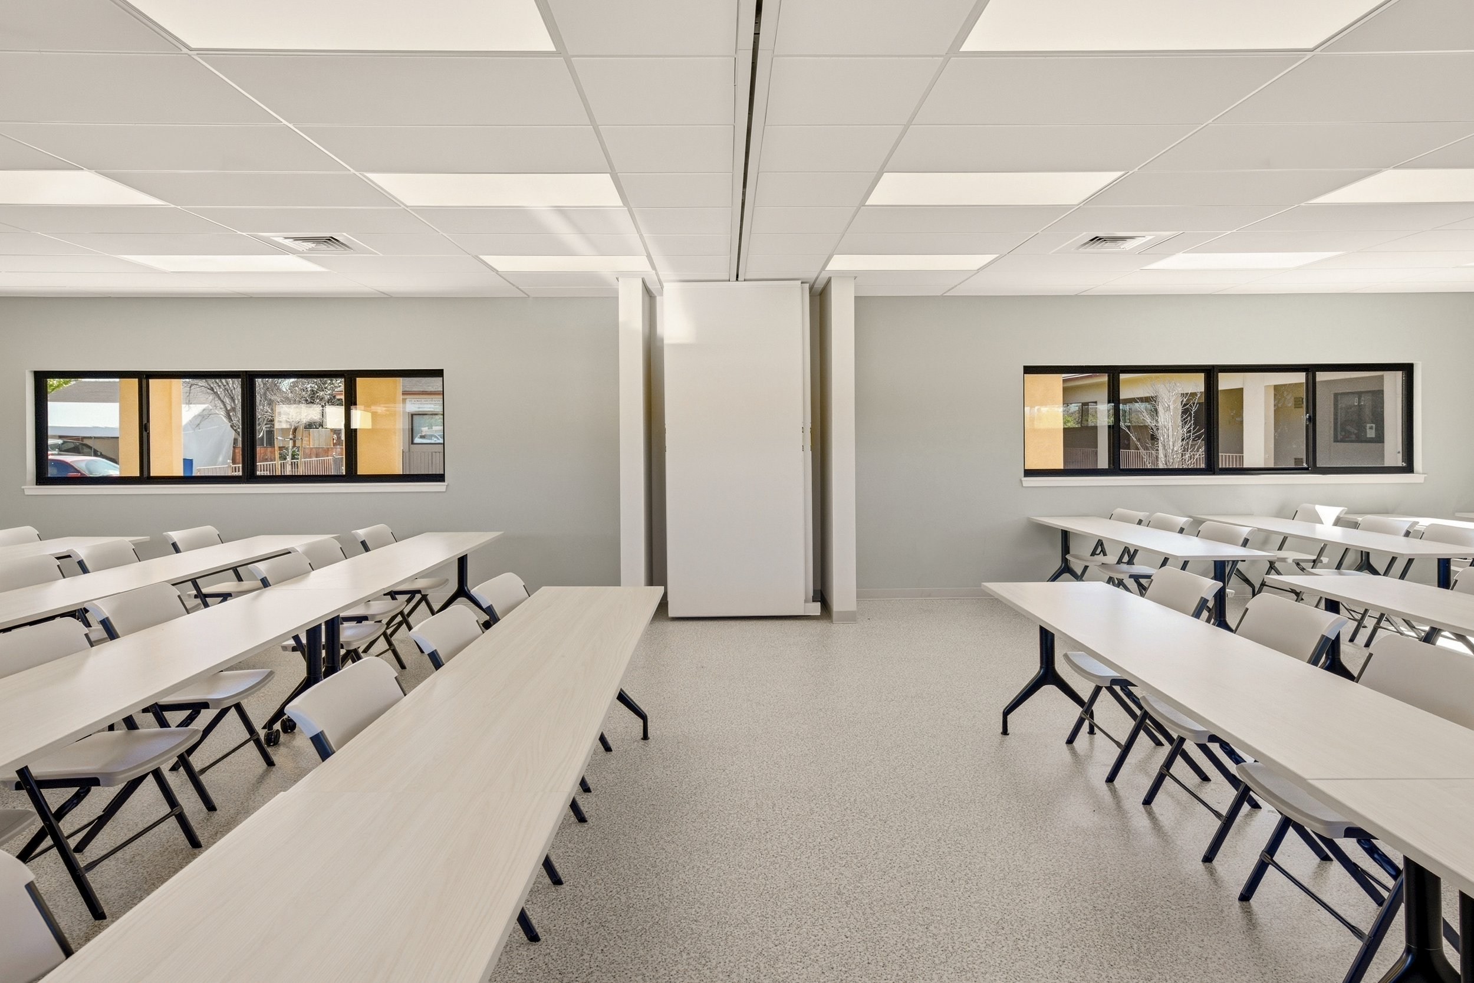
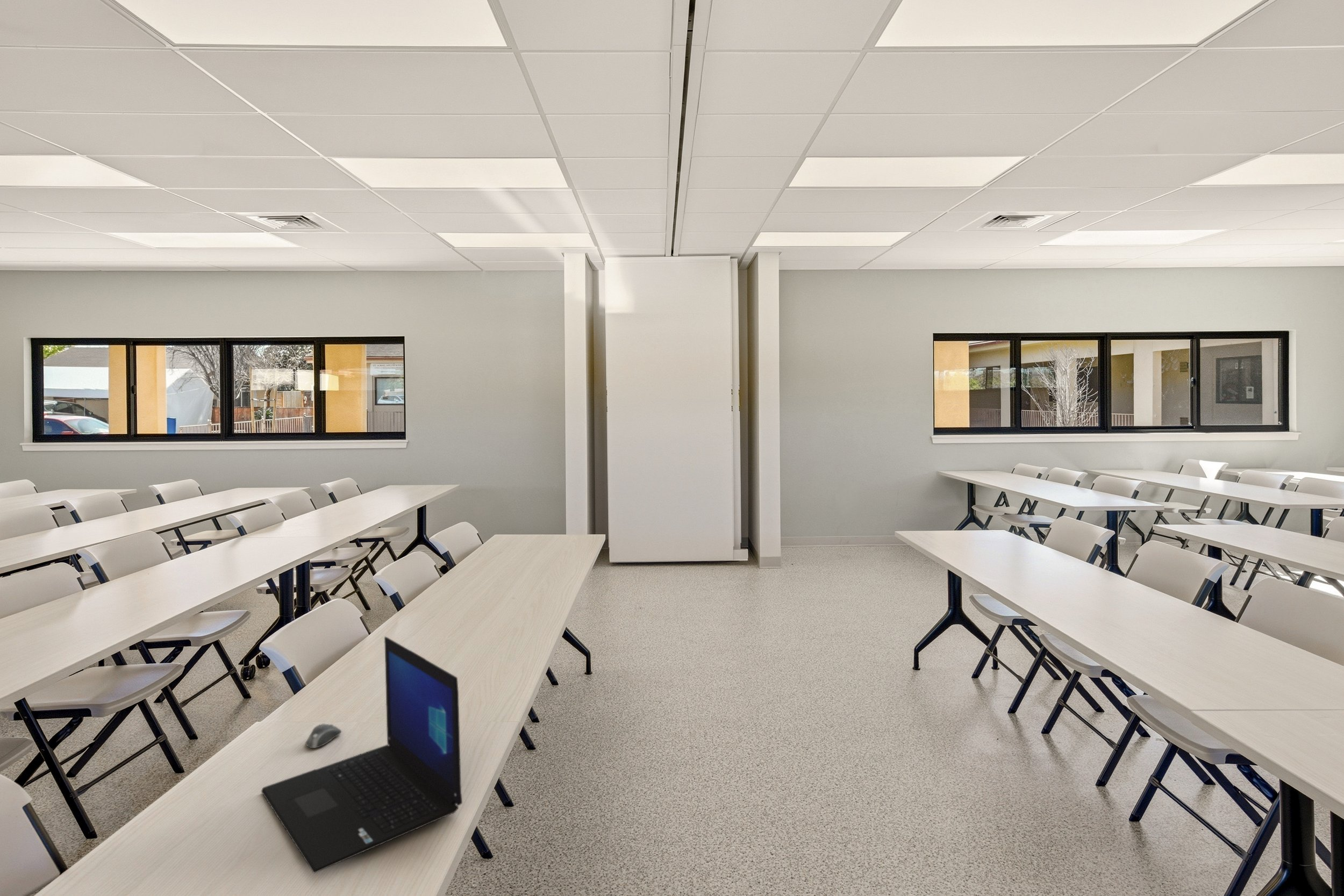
+ laptop (362, 753)
+ computer mouse (323, 733)
